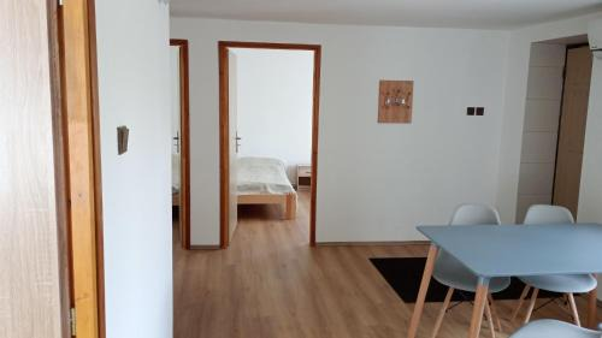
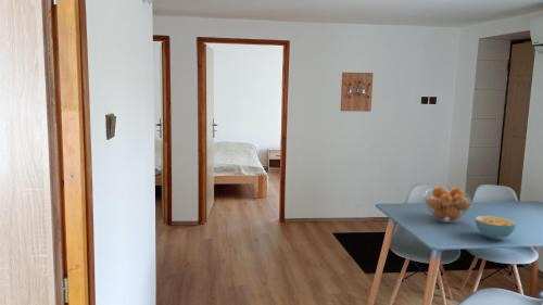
+ cereal bowl (494, 229)
+ fruit basket (446, 203)
